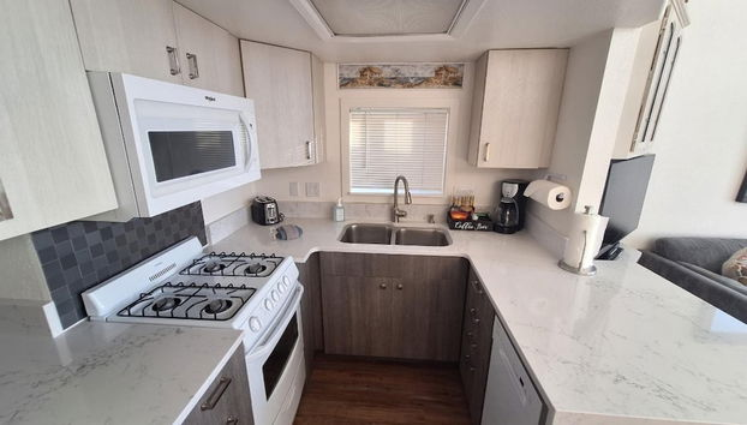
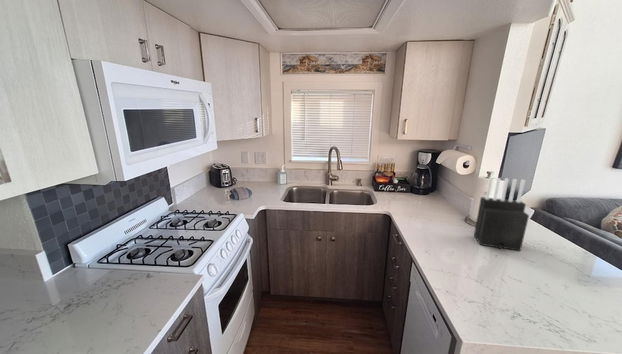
+ knife block (503, 213)
